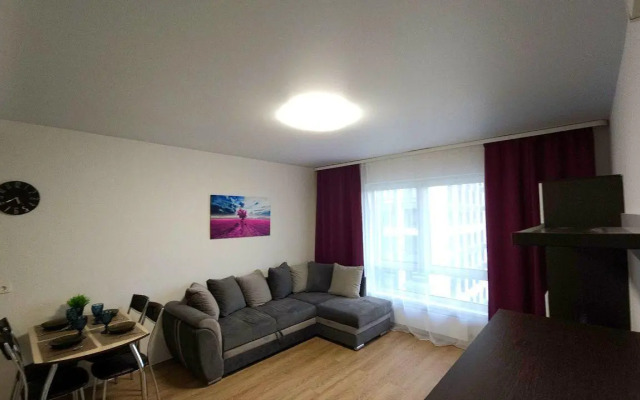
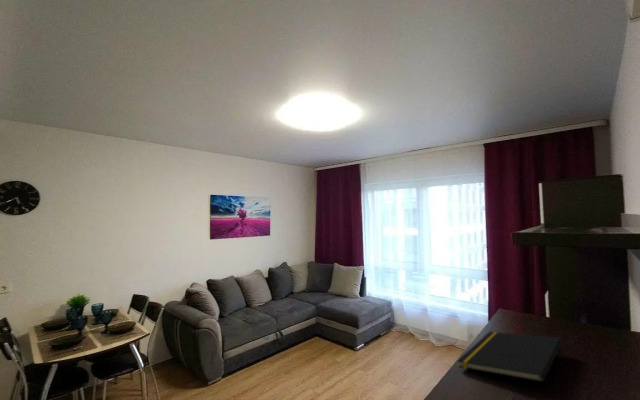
+ notepad (511, 352)
